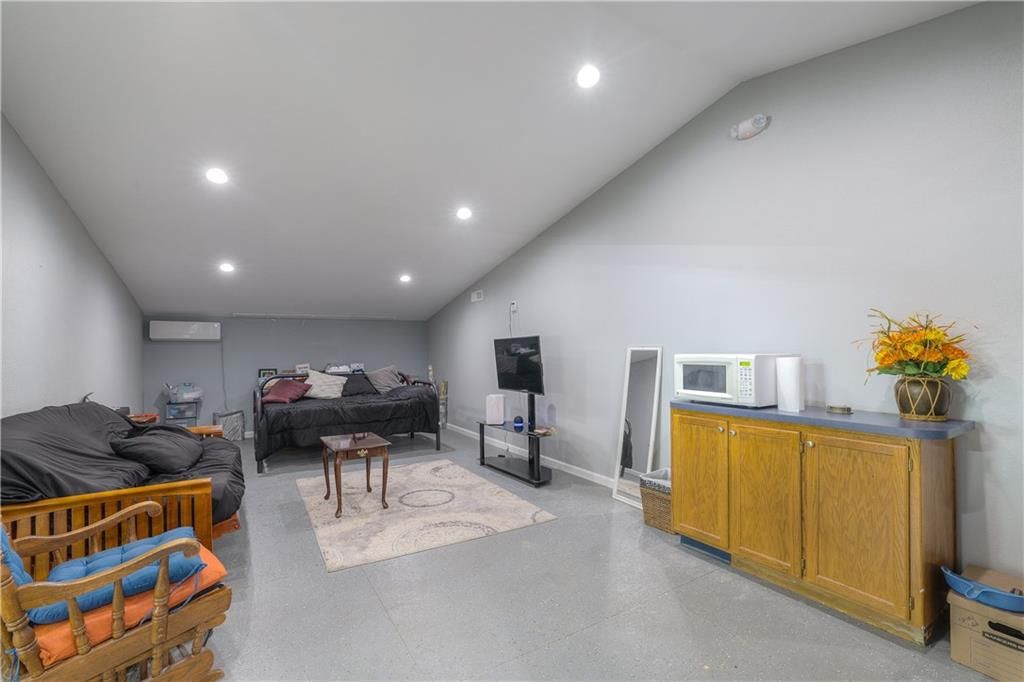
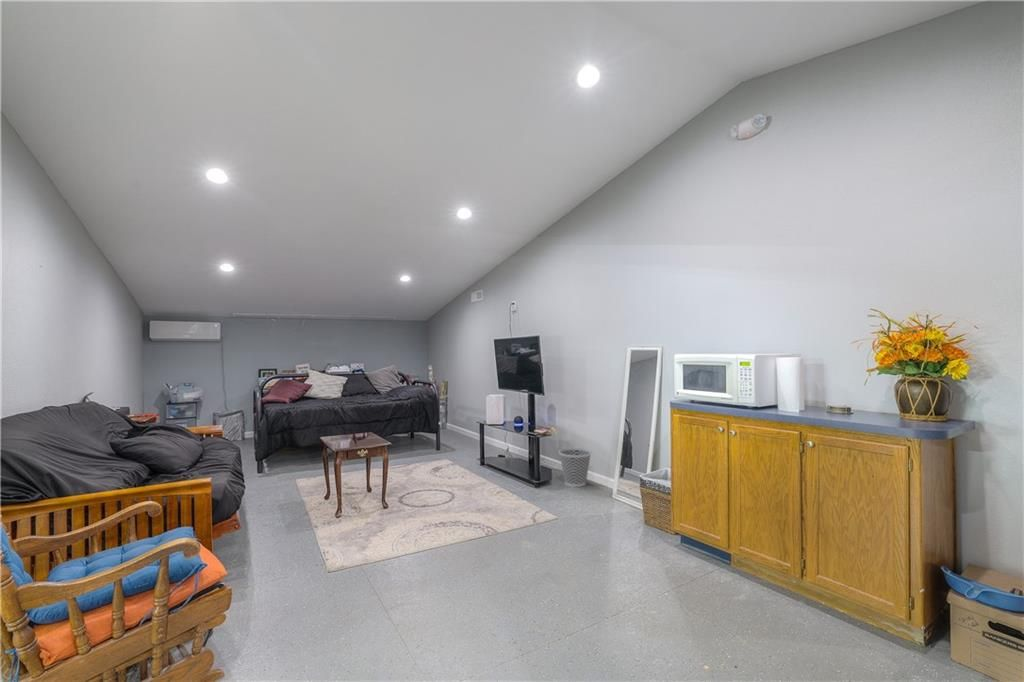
+ wastebasket (575, 467)
